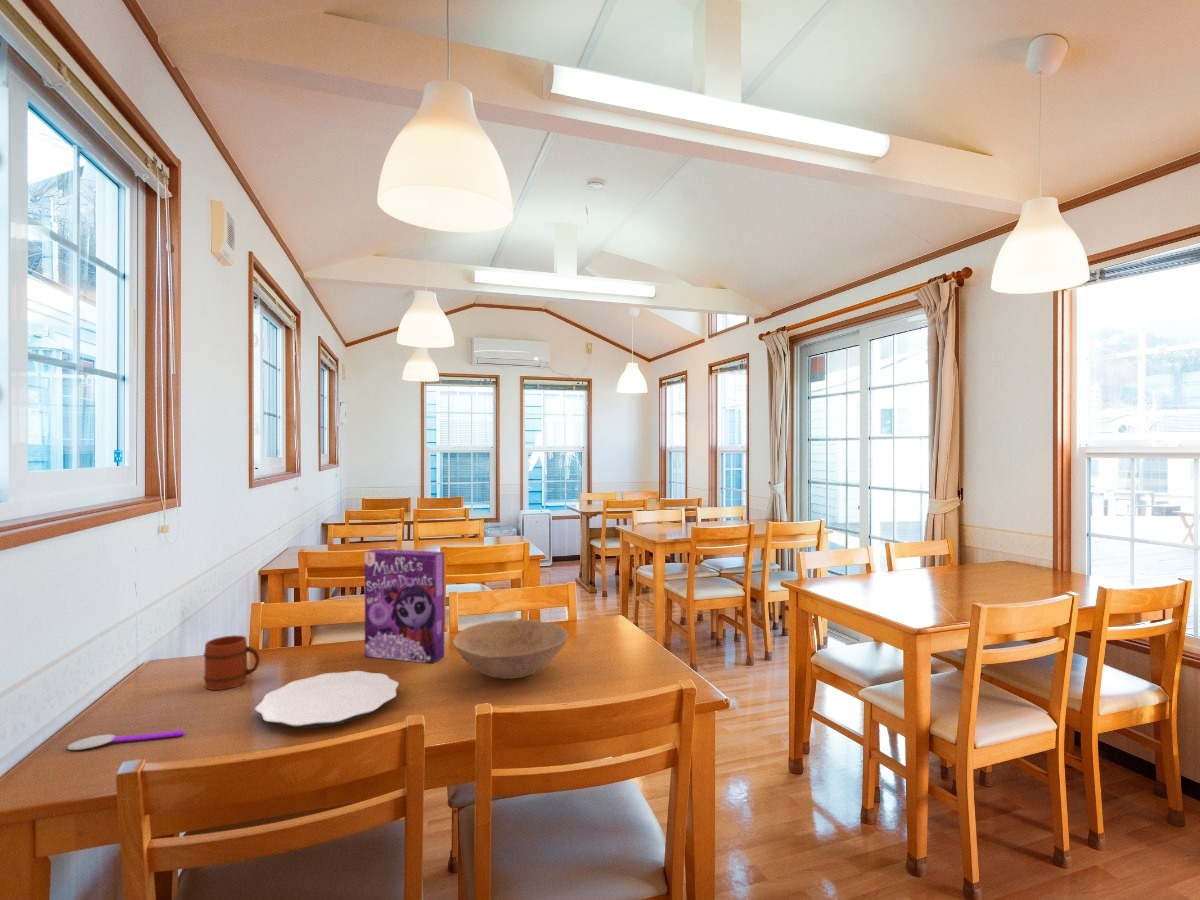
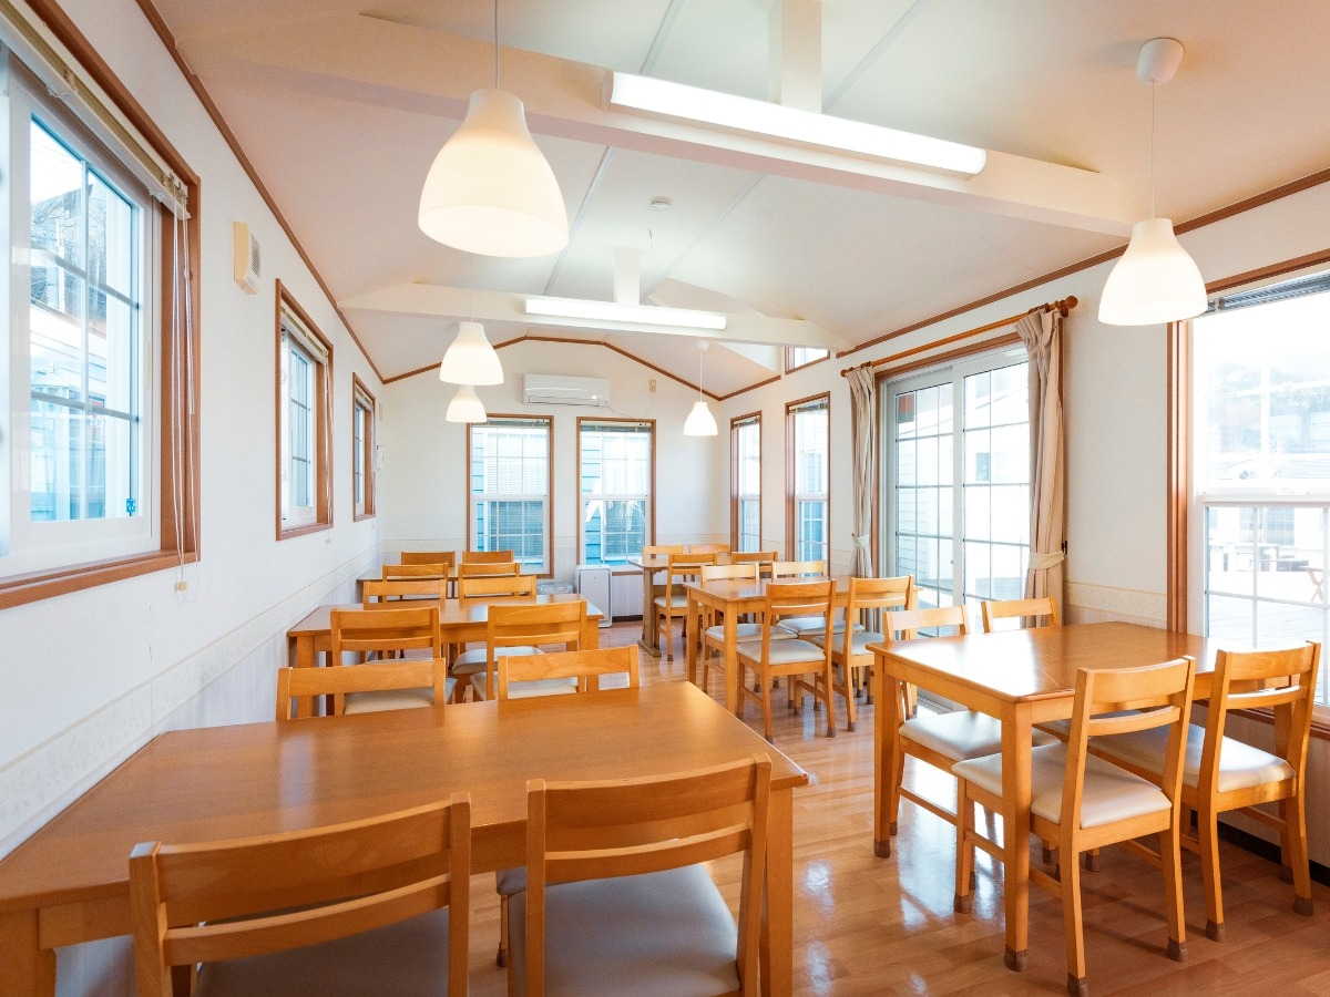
- spoon (127, 737)
- plate (330, 699)
- cereal box (404, 603)
- bowl (511, 653)
- mug (232, 661)
